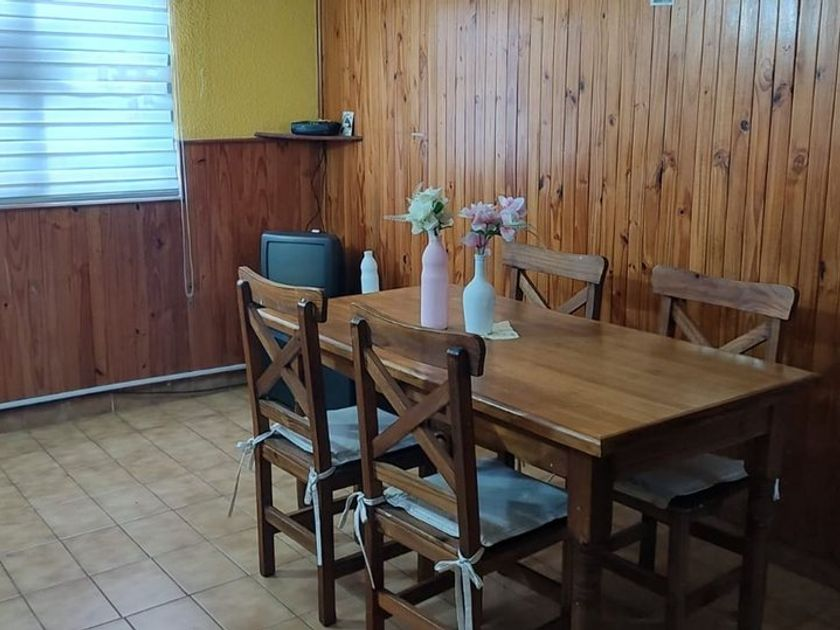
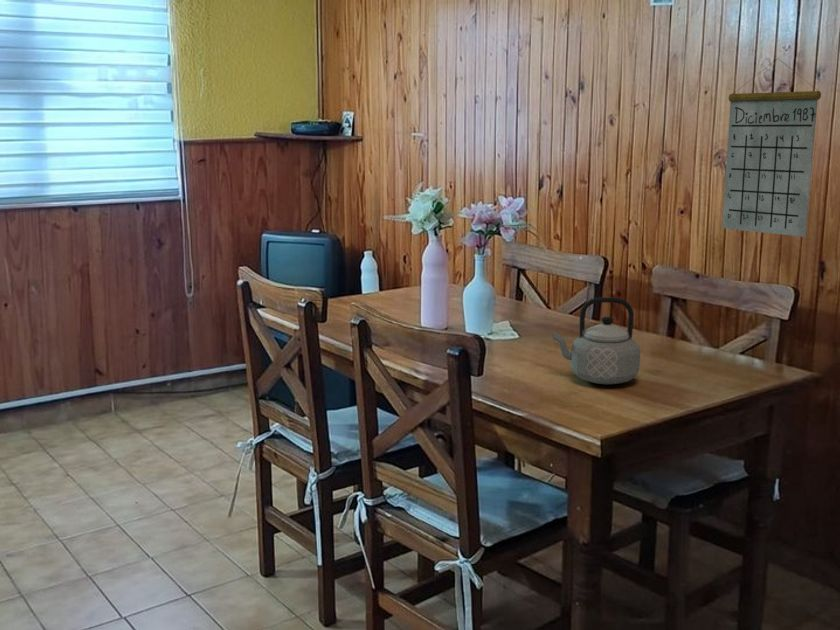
+ calendar (769, 146)
+ teapot (596, 339)
